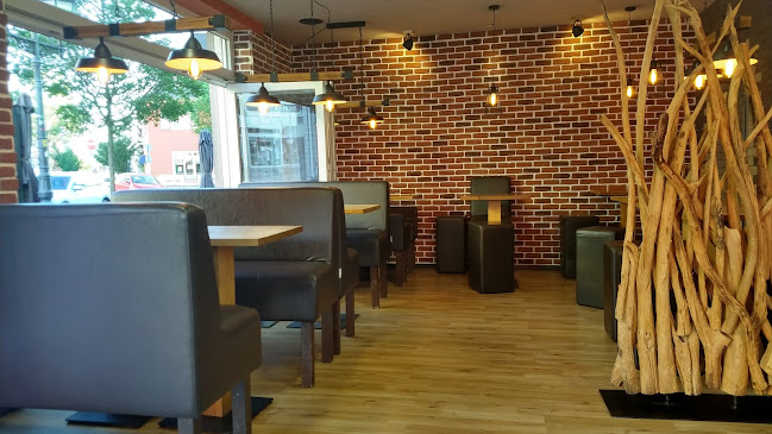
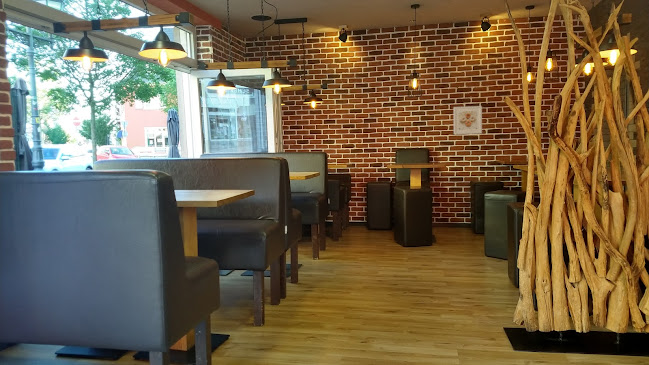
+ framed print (467, 120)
